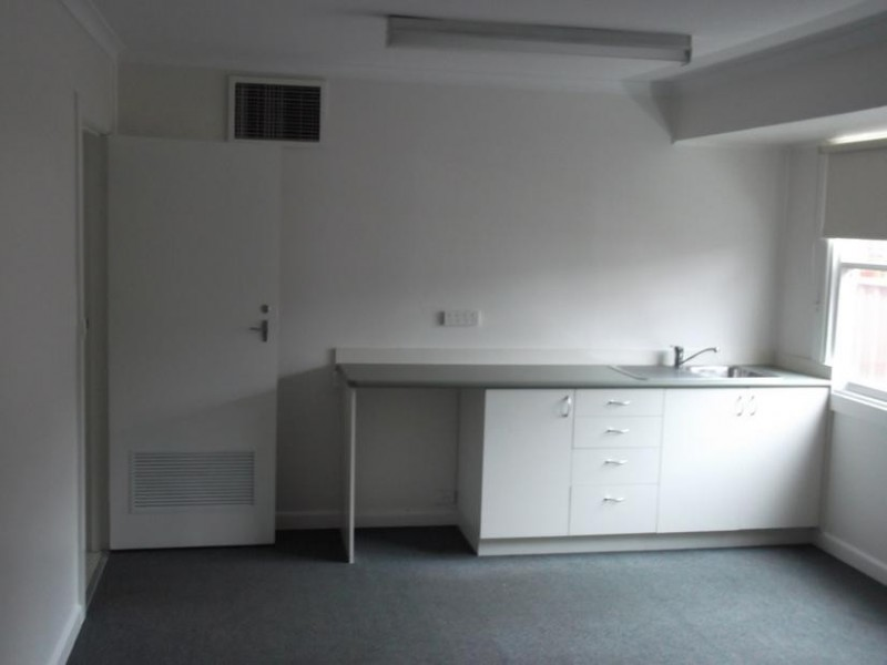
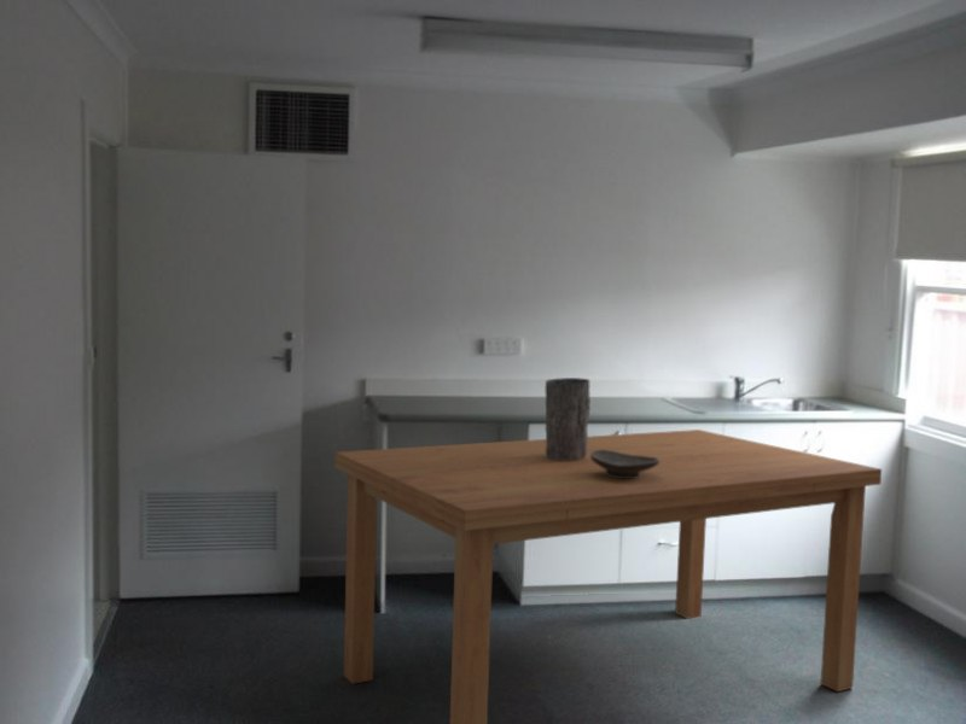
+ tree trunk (566, 418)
+ dining table (599, 531)
+ decorative bowl (624, 465)
